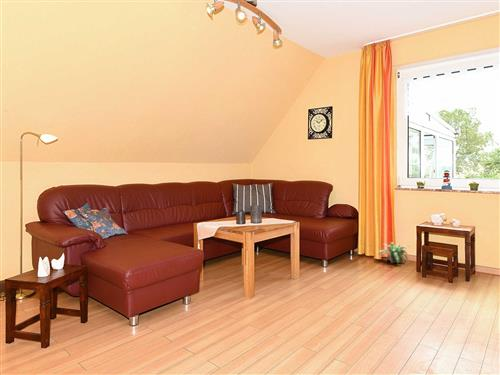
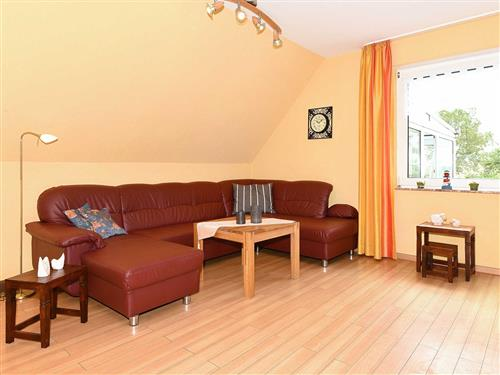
- potted plant (393, 252)
